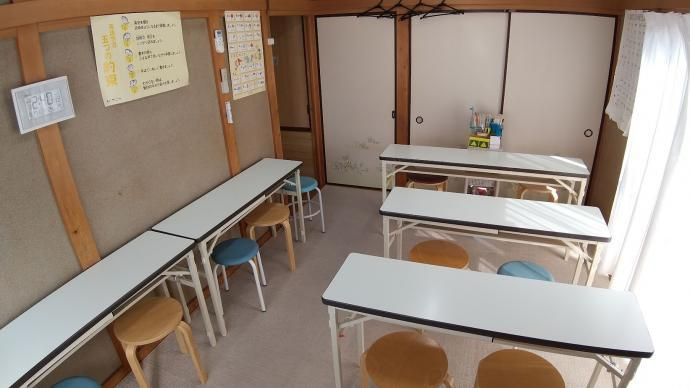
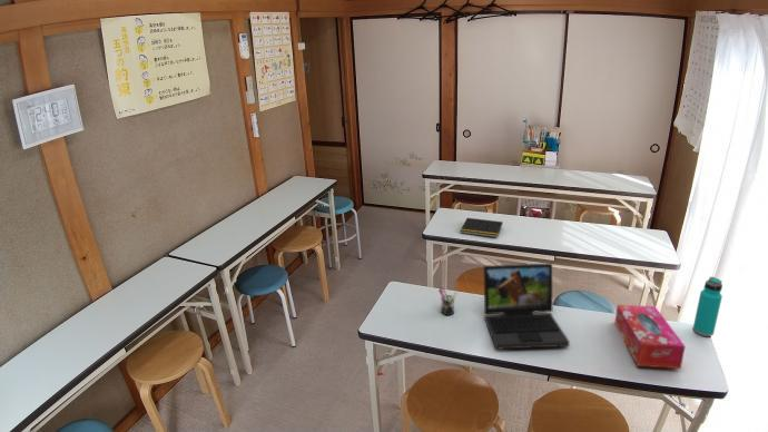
+ notepad (481, 227)
+ pen holder (446, 301)
+ water bottle (708, 305)
+ laptop (524, 303)
+ tissue box (647, 334)
